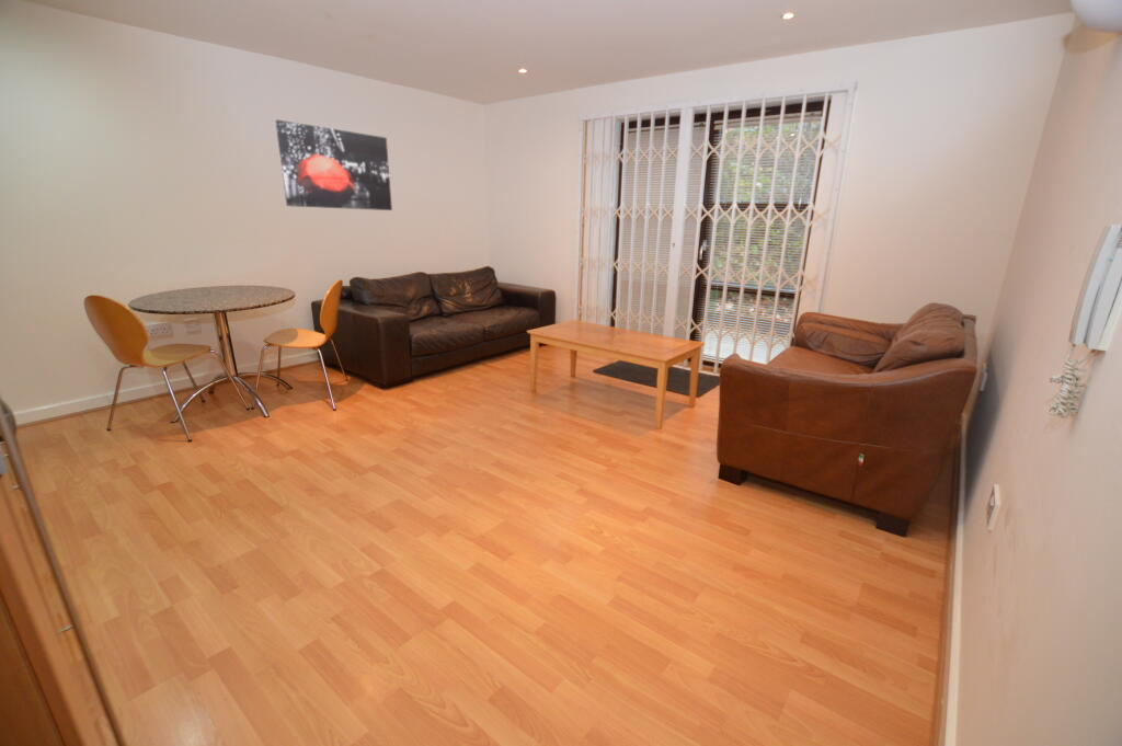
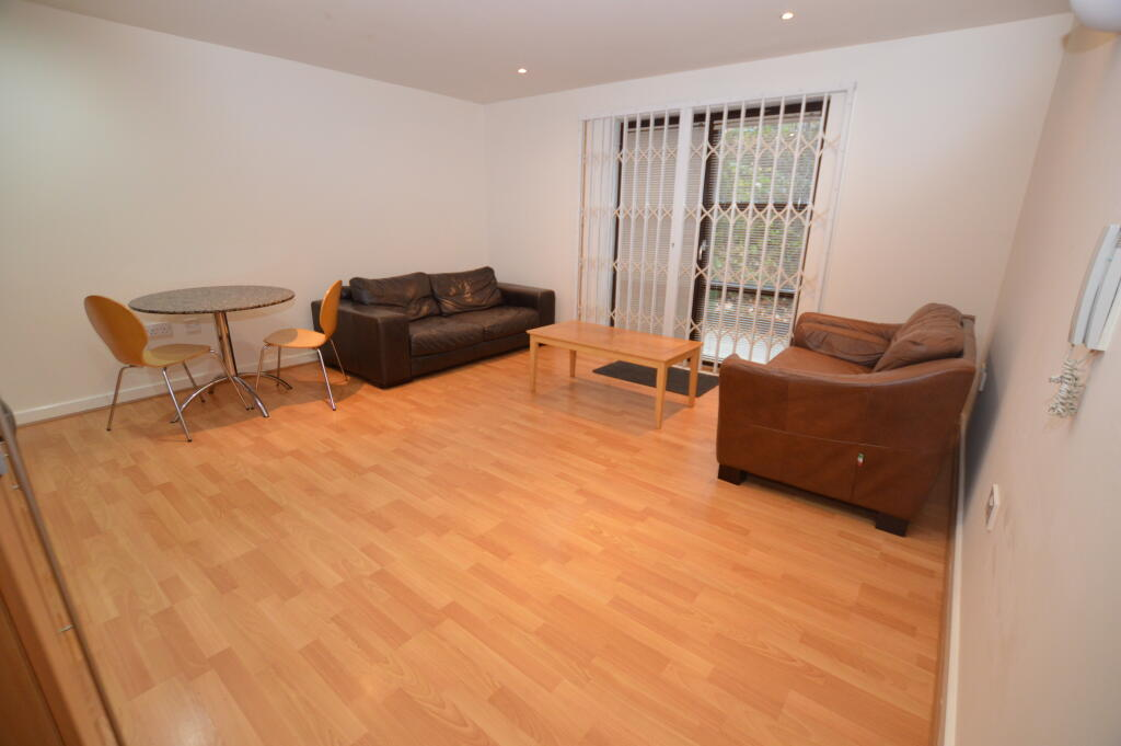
- wall art (339, 170)
